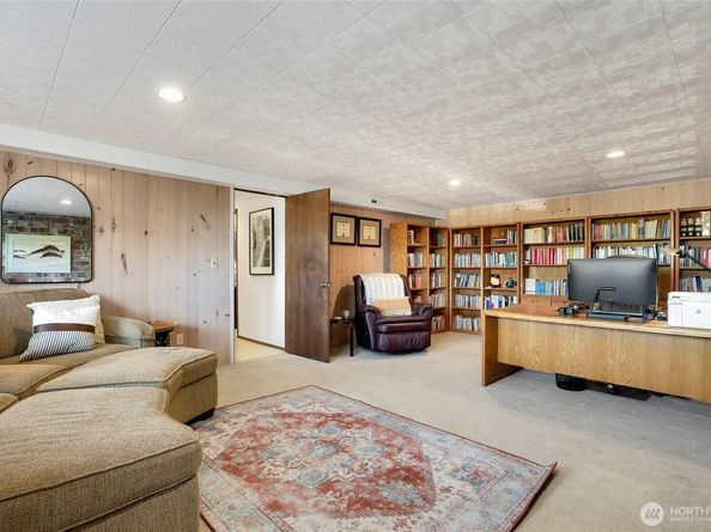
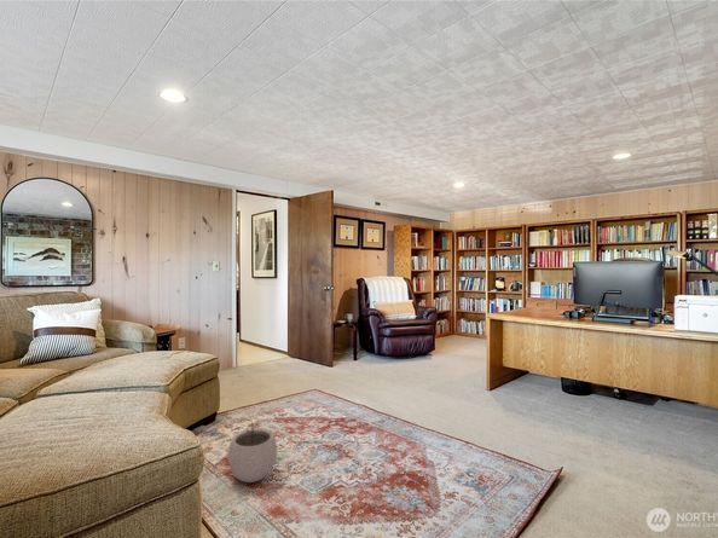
+ plant pot (253, 447)
